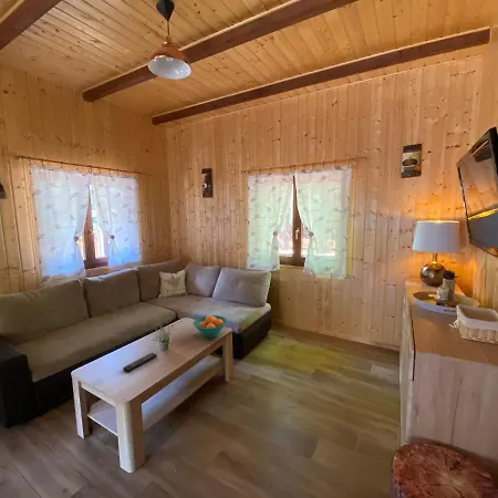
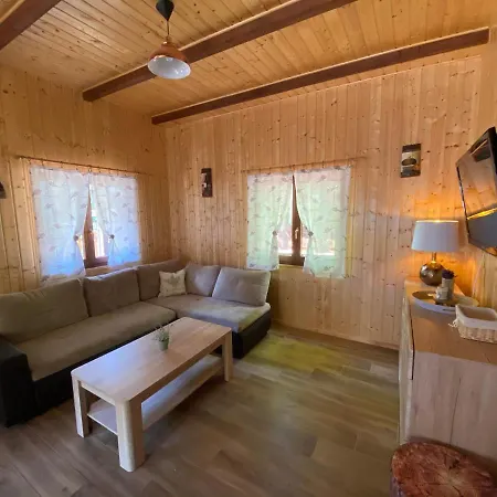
- remote control (141, 362)
- fruit bowl (210, 324)
